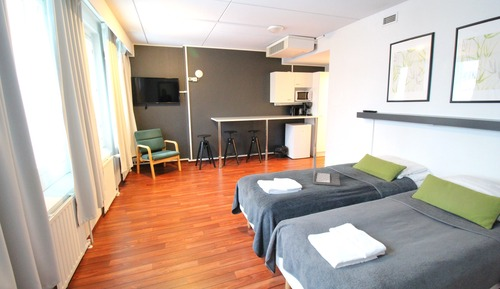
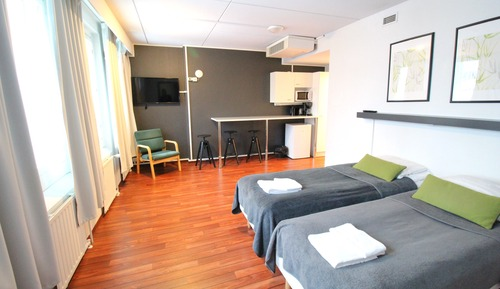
- laptop (326, 173)
